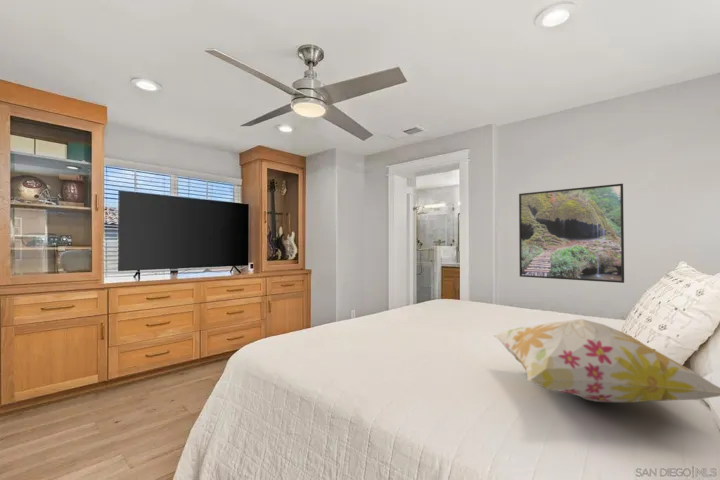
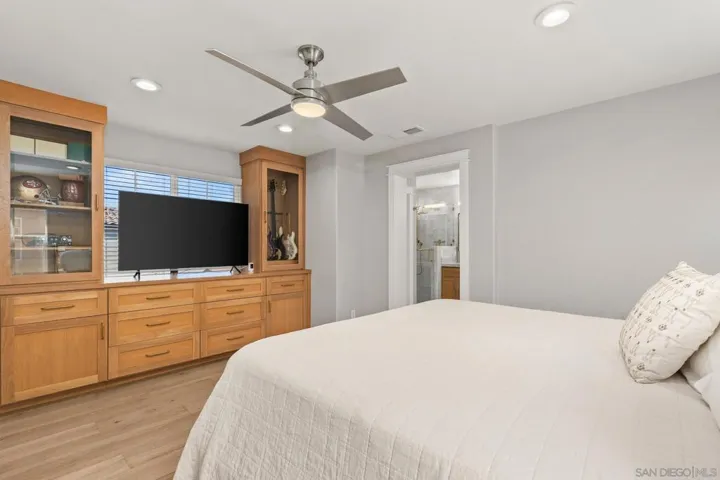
- decorative pillow (582, 357)
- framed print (566, 234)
